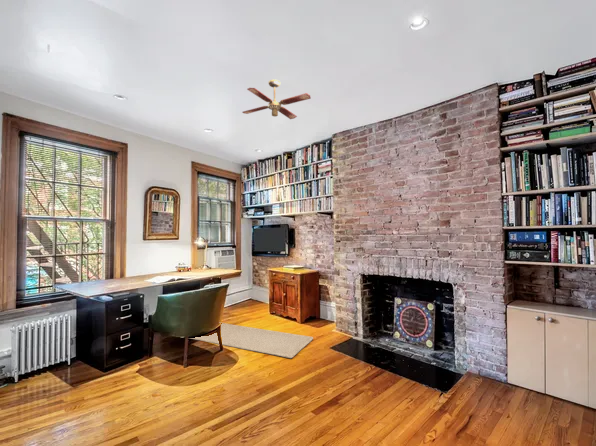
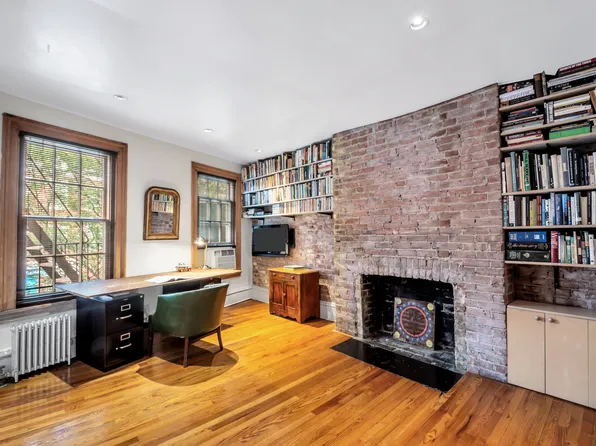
- rug (248, 337)
- ceiling fan (274, 99)
